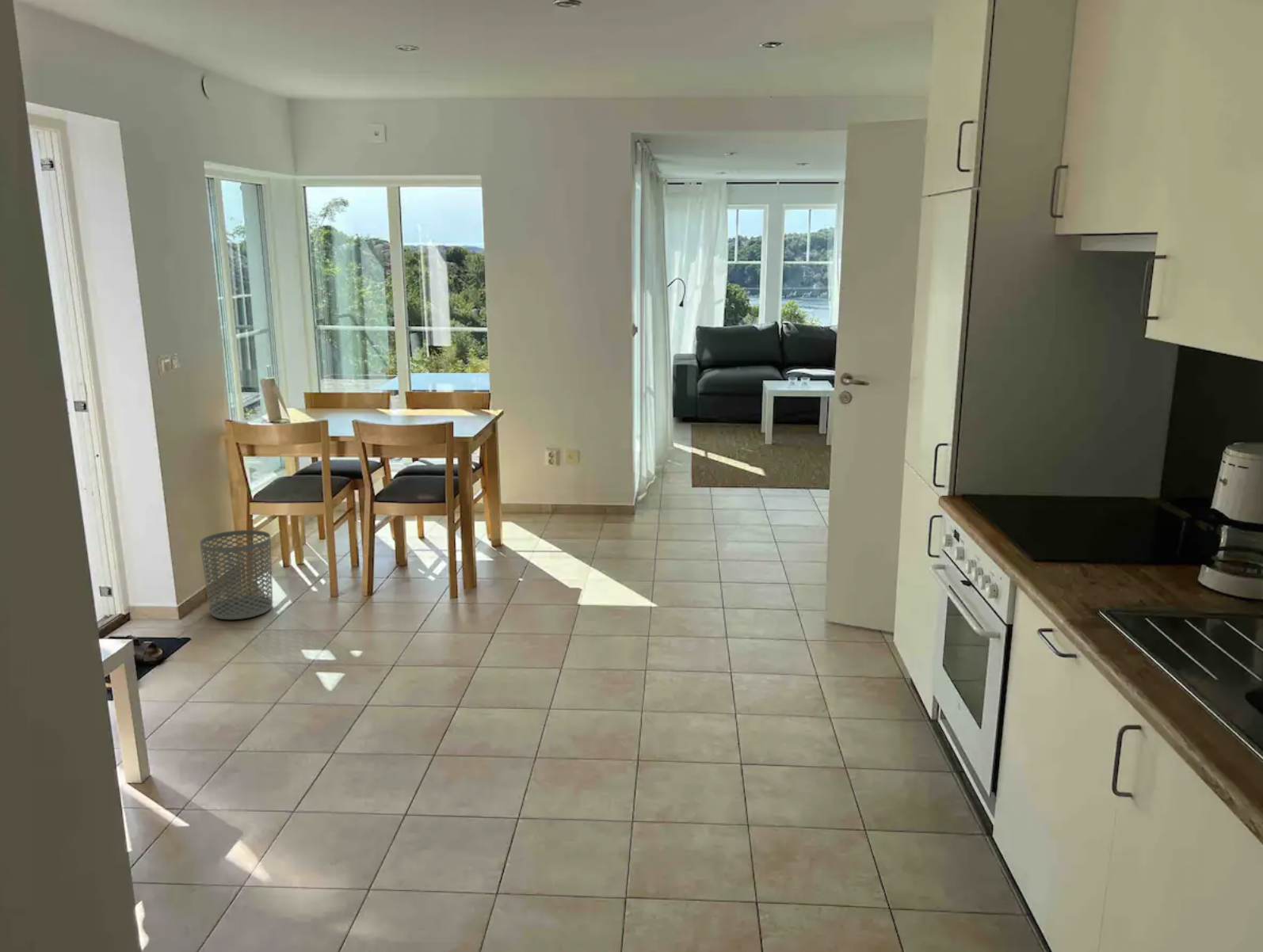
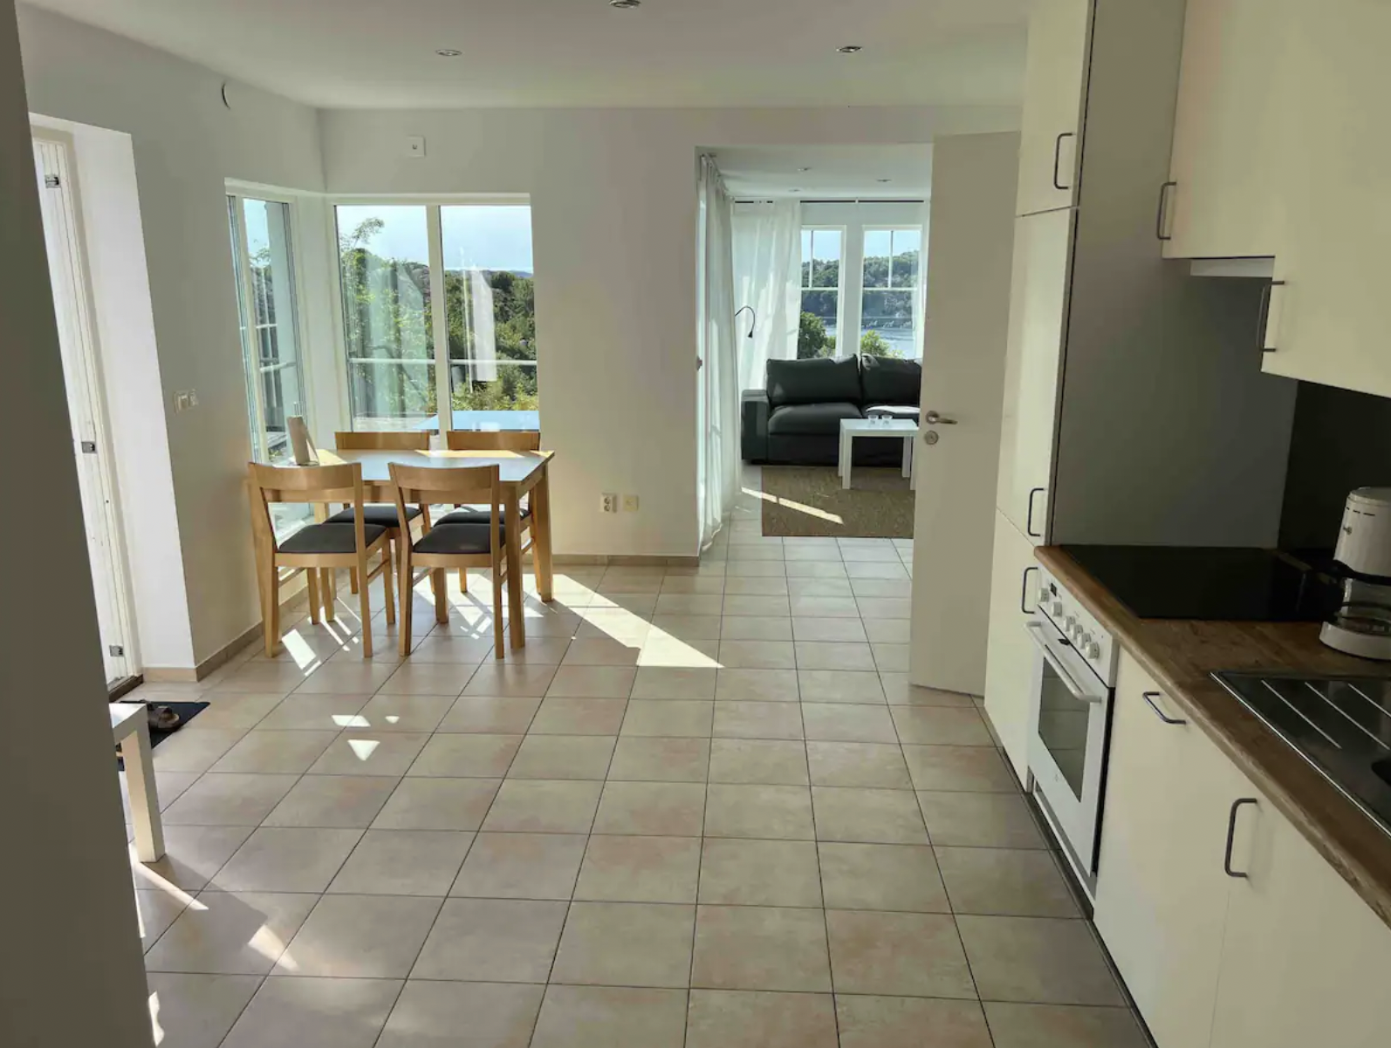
- waste bin (238, 574)
